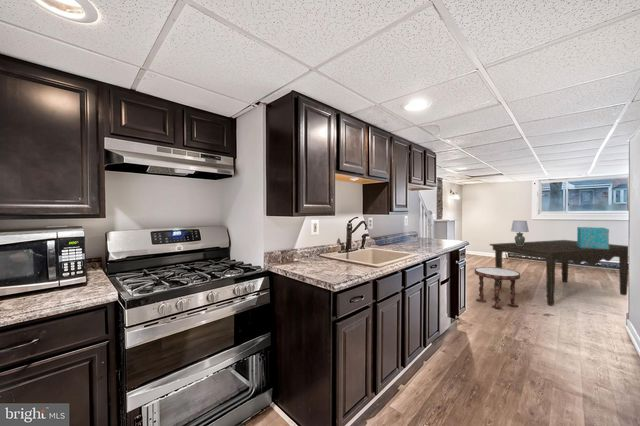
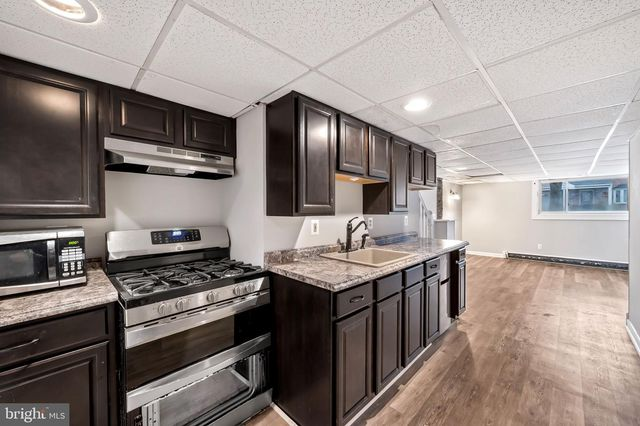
- side table (496, 287)
- decorative cube (592, 237)
- lamp (519, 232)
- dining table (562, 268)
